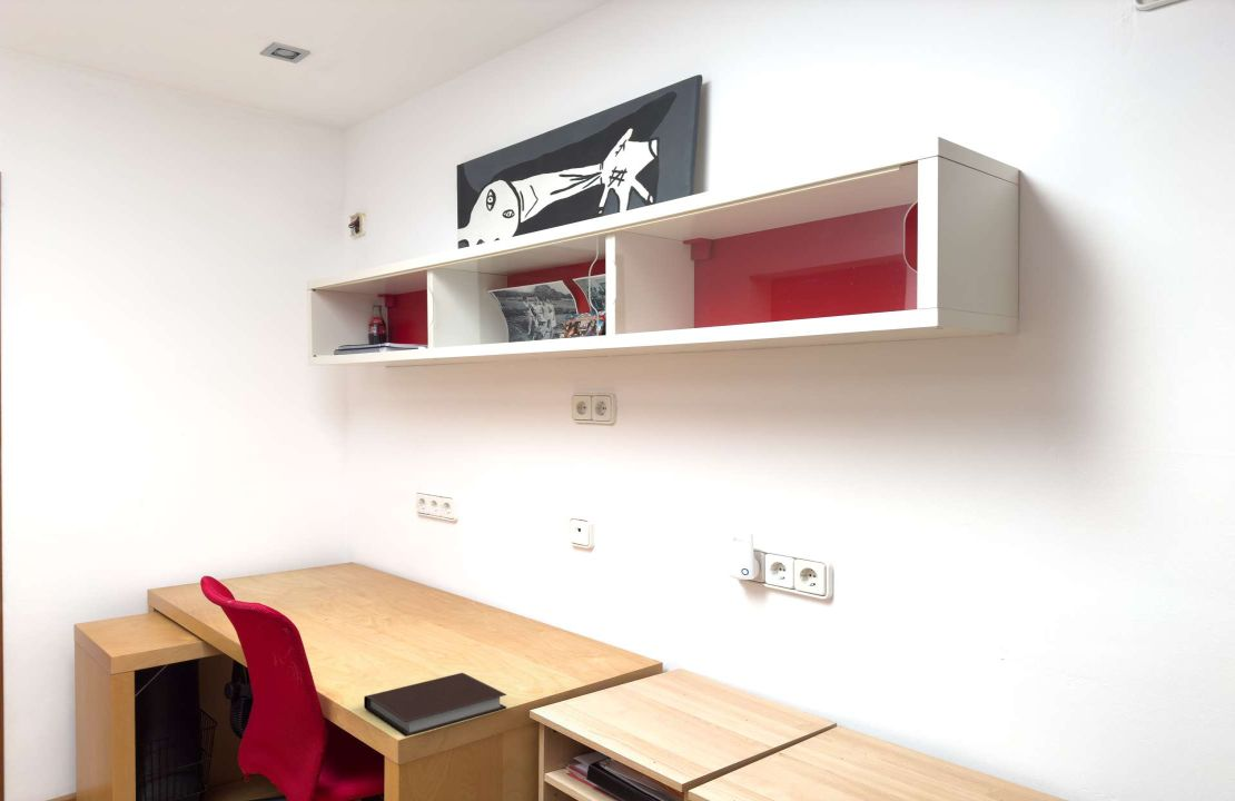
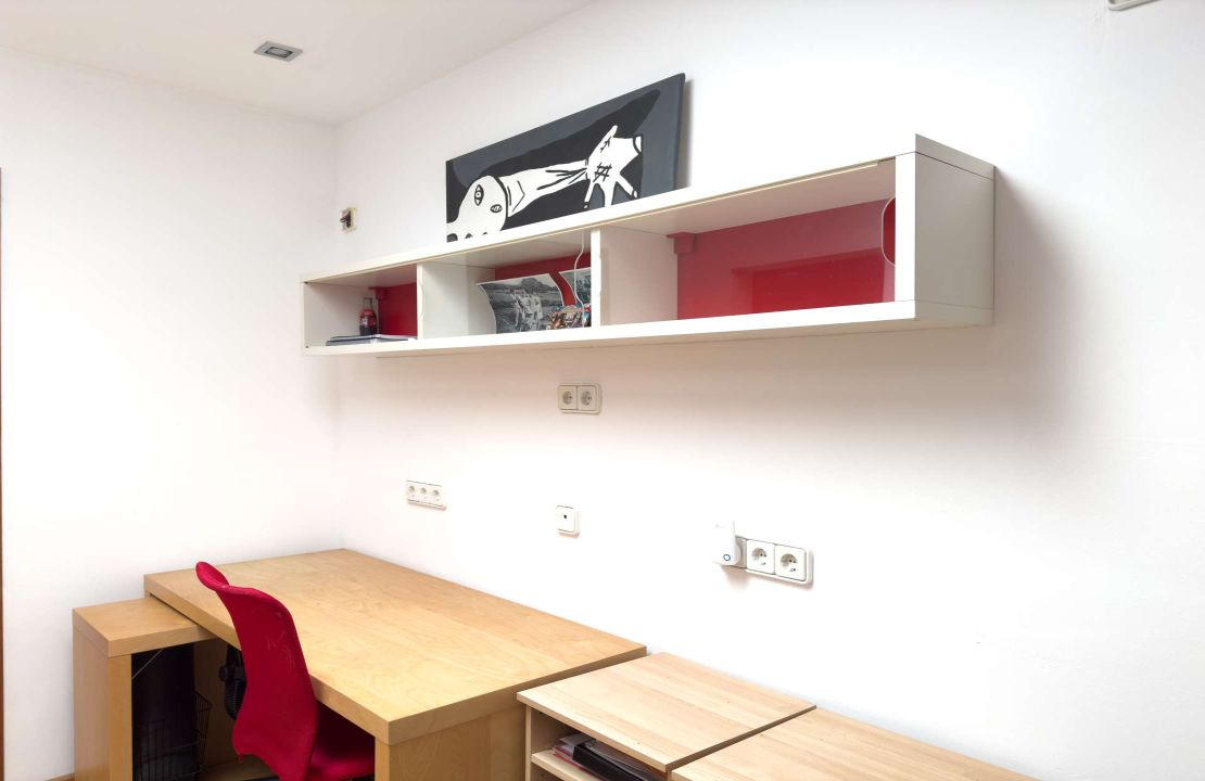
- notebook (435, 701)
